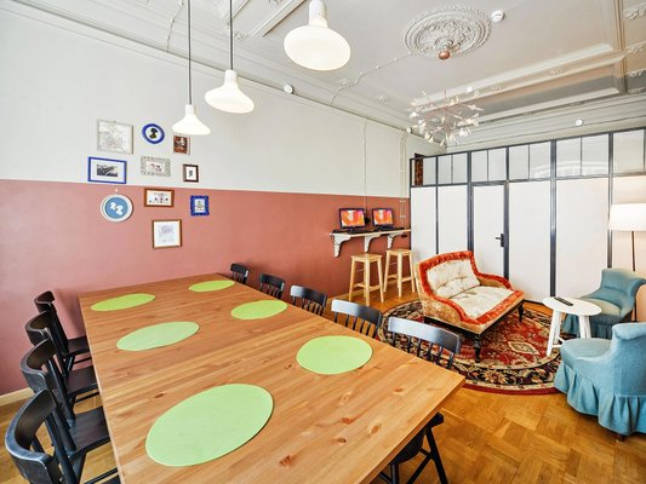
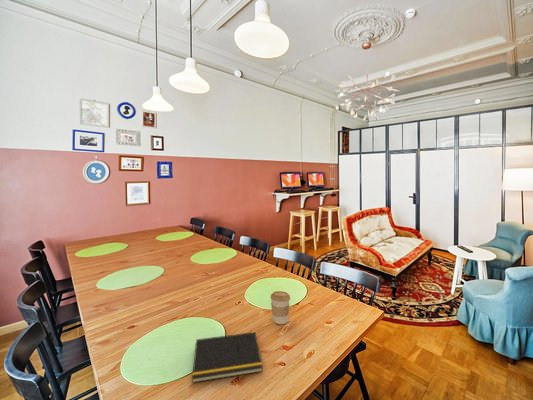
+ coffee cup (280, 306)
+ notepad (227, 354)
